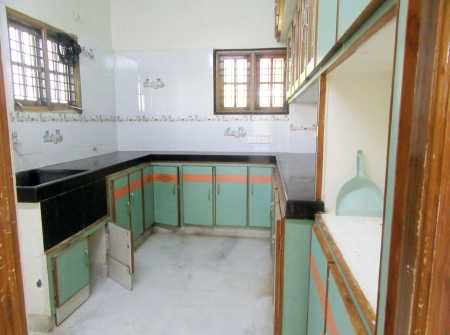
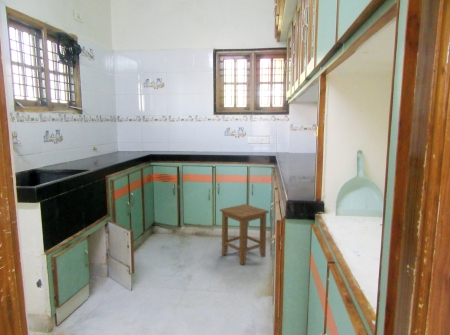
+ stool (243, 232)
